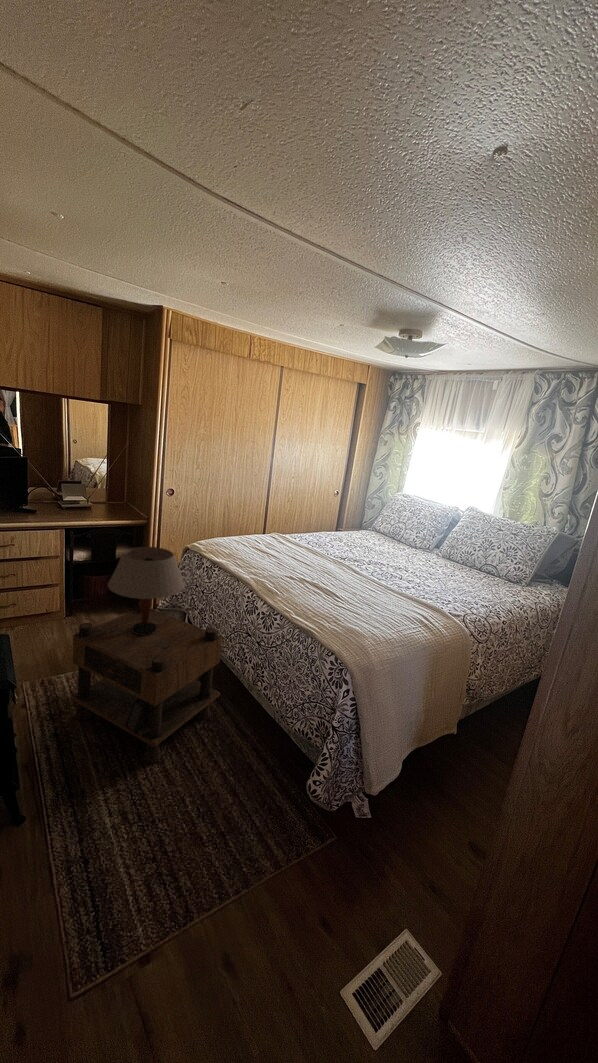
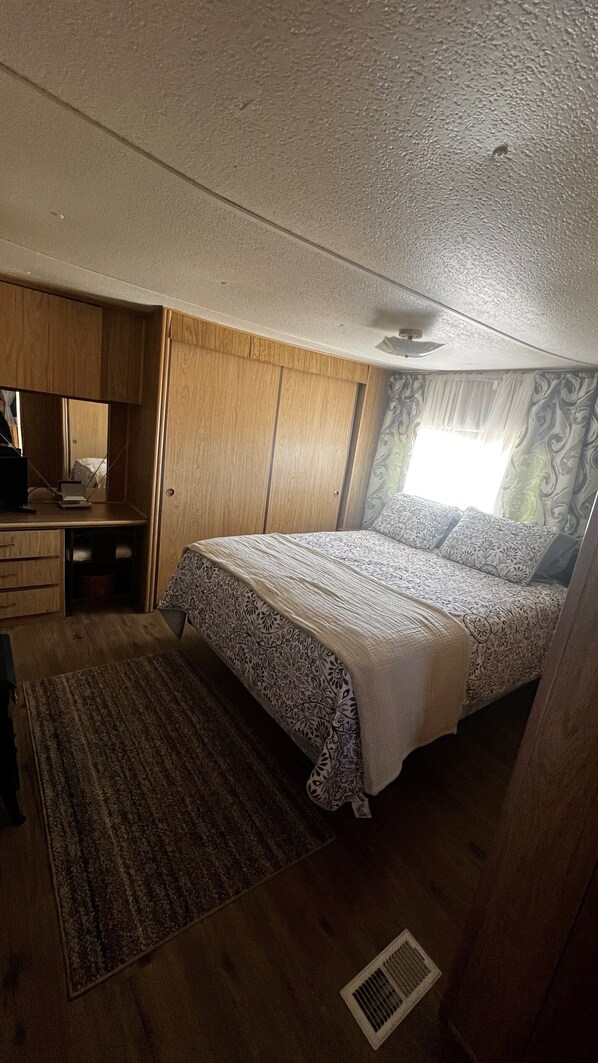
- nightstand (149, 671)
- table lamp (146, 592)
